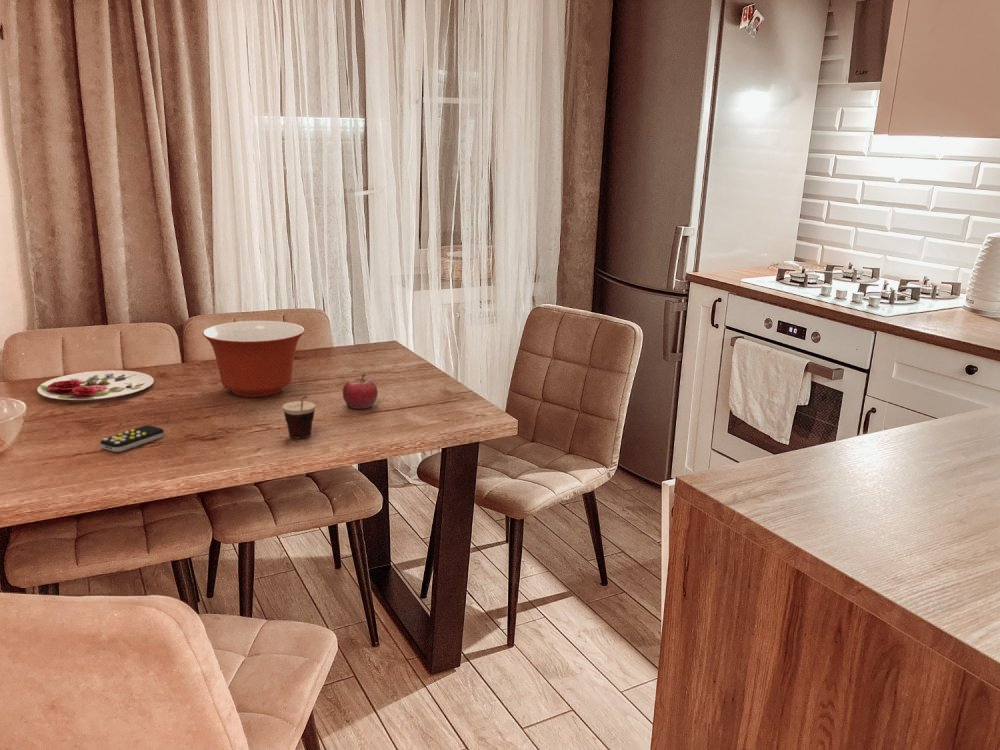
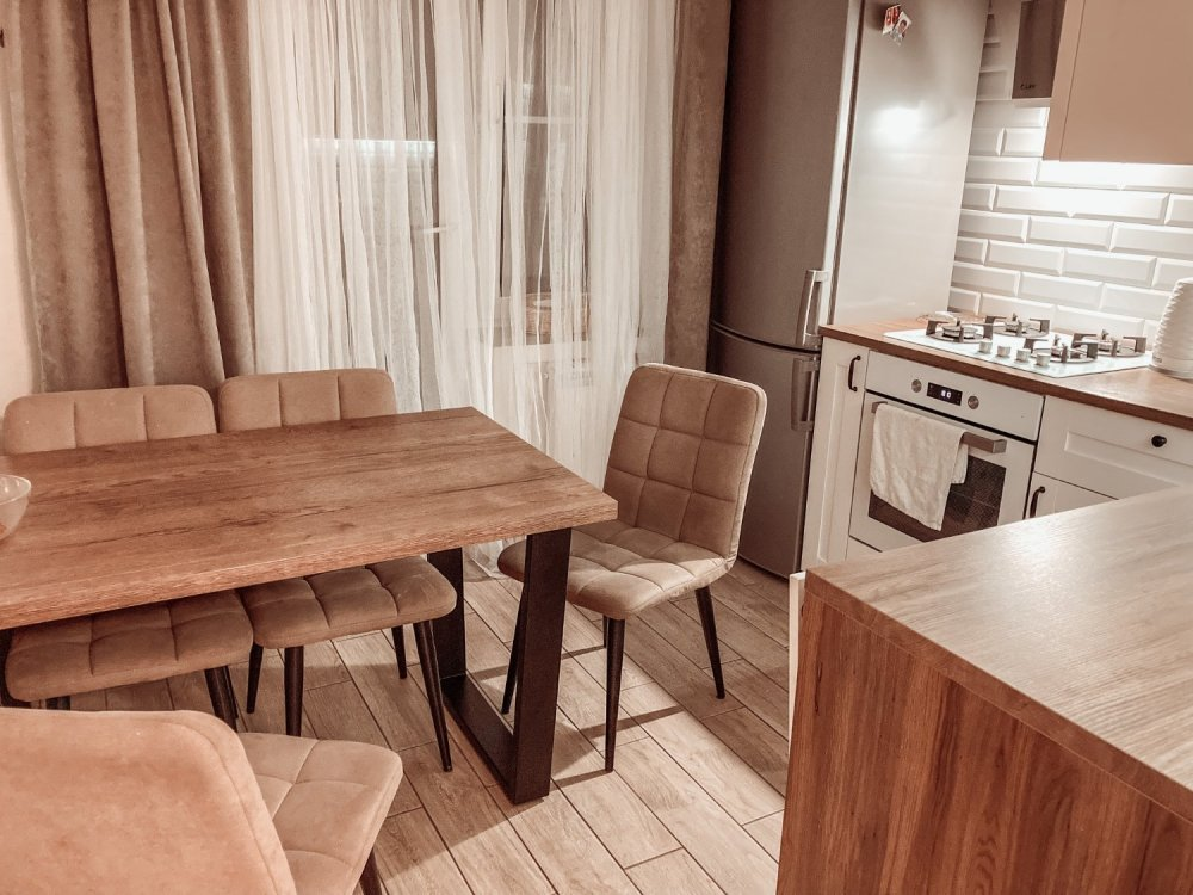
- plate (96, 383)
- remote control (132, 437)
- mixing bowl (256, 360)
- fruit (360, 389)
- cup (301, 414)
